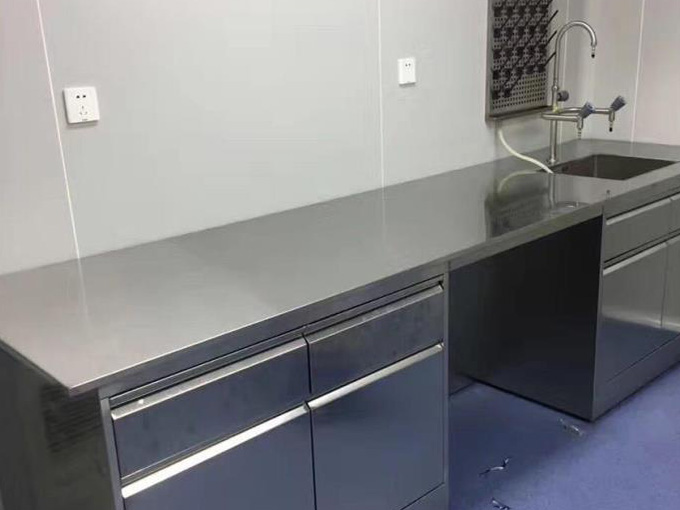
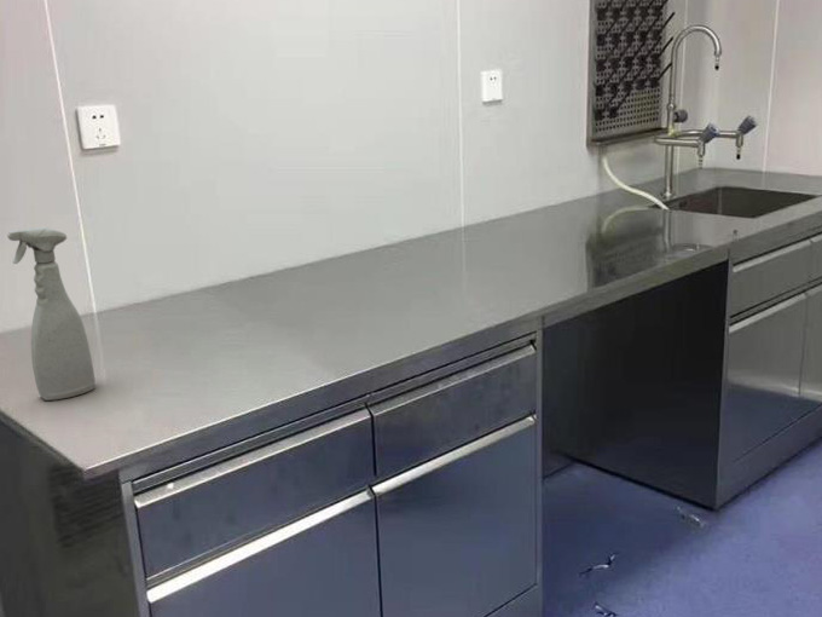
+ spray bottle (53, 311)
